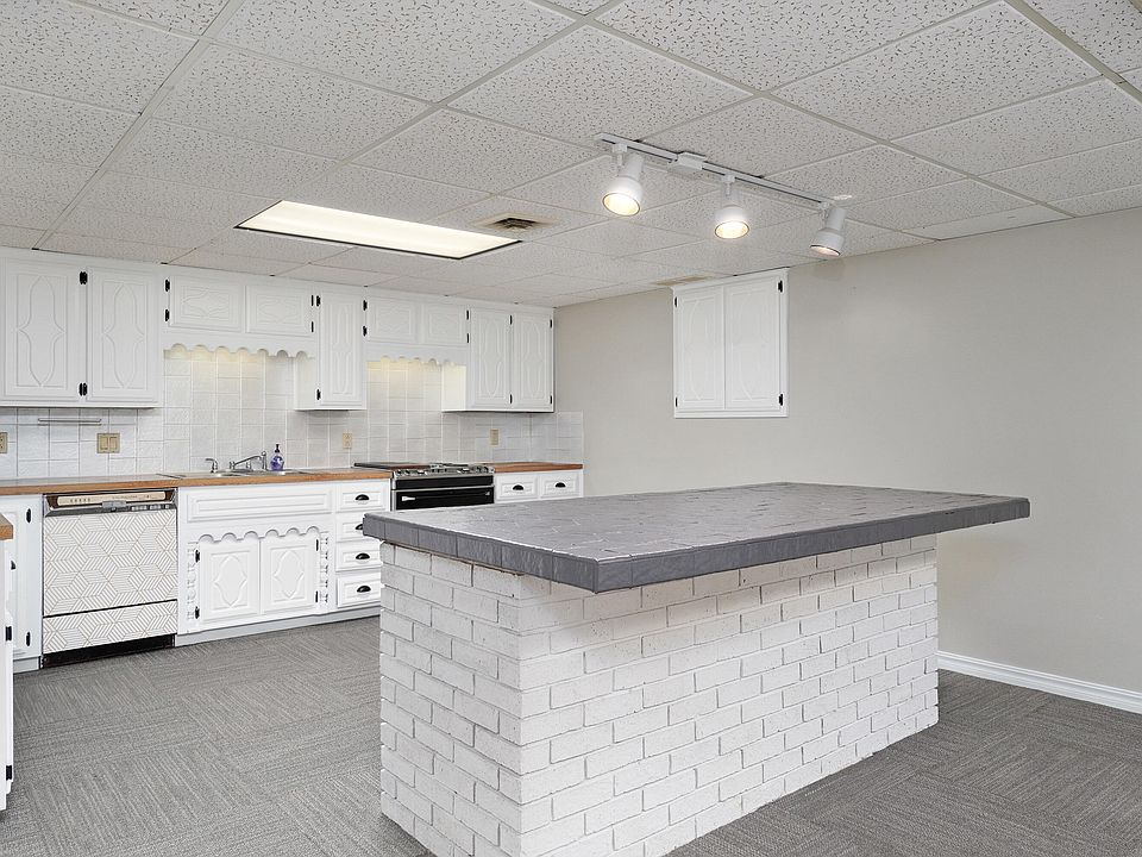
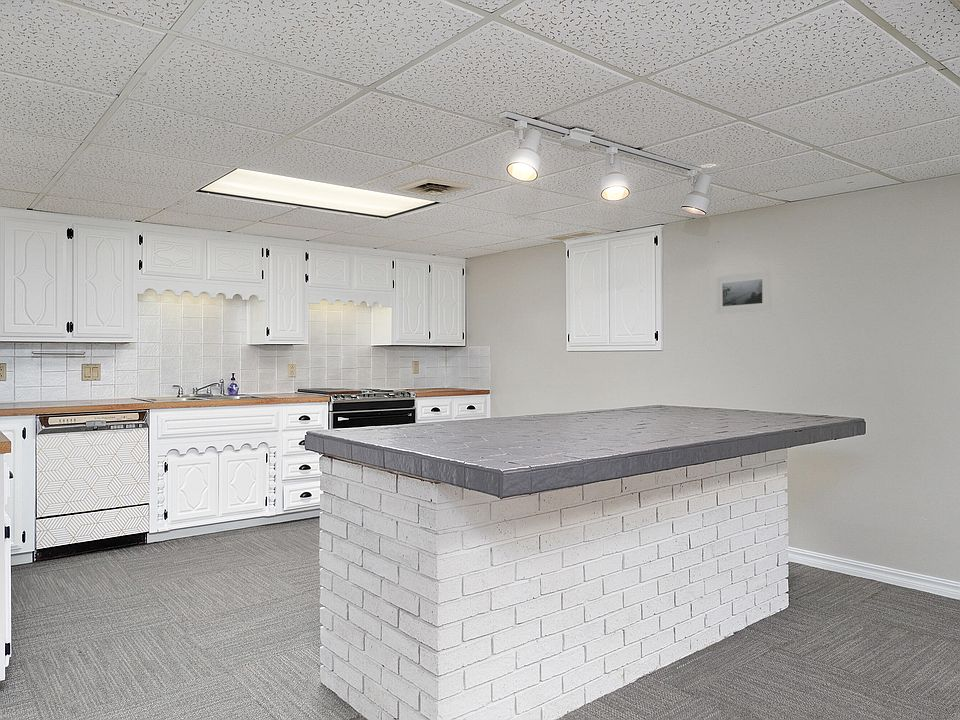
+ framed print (742, 293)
